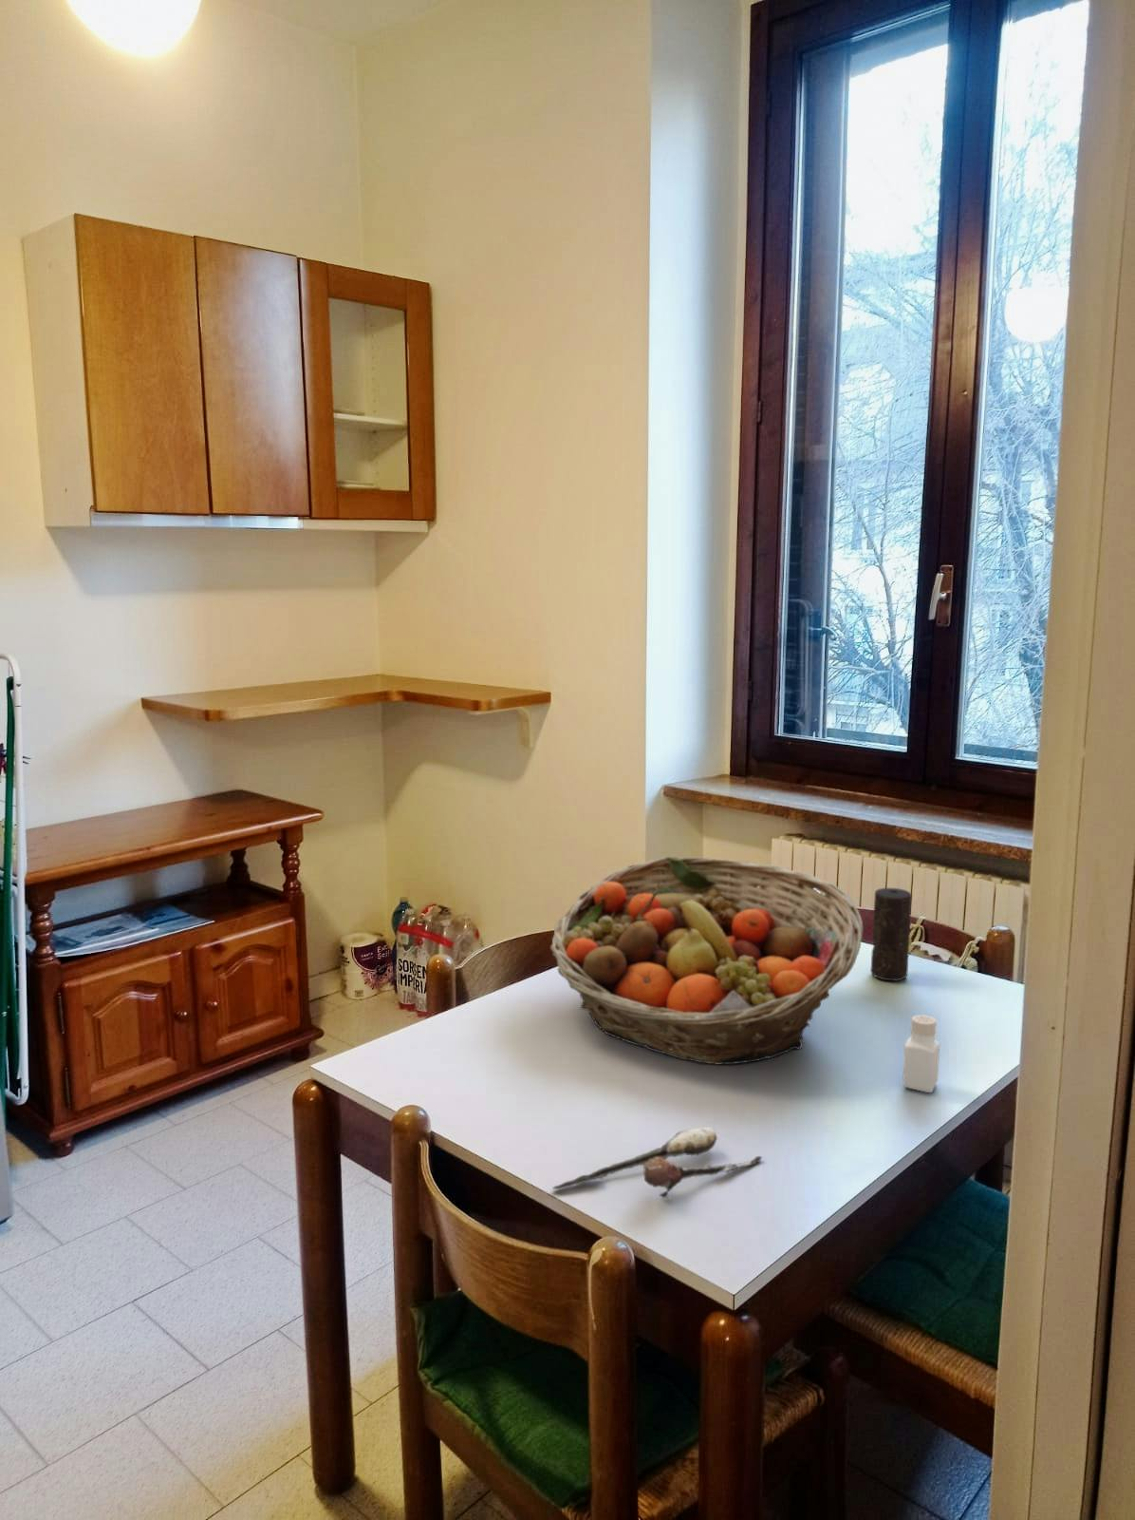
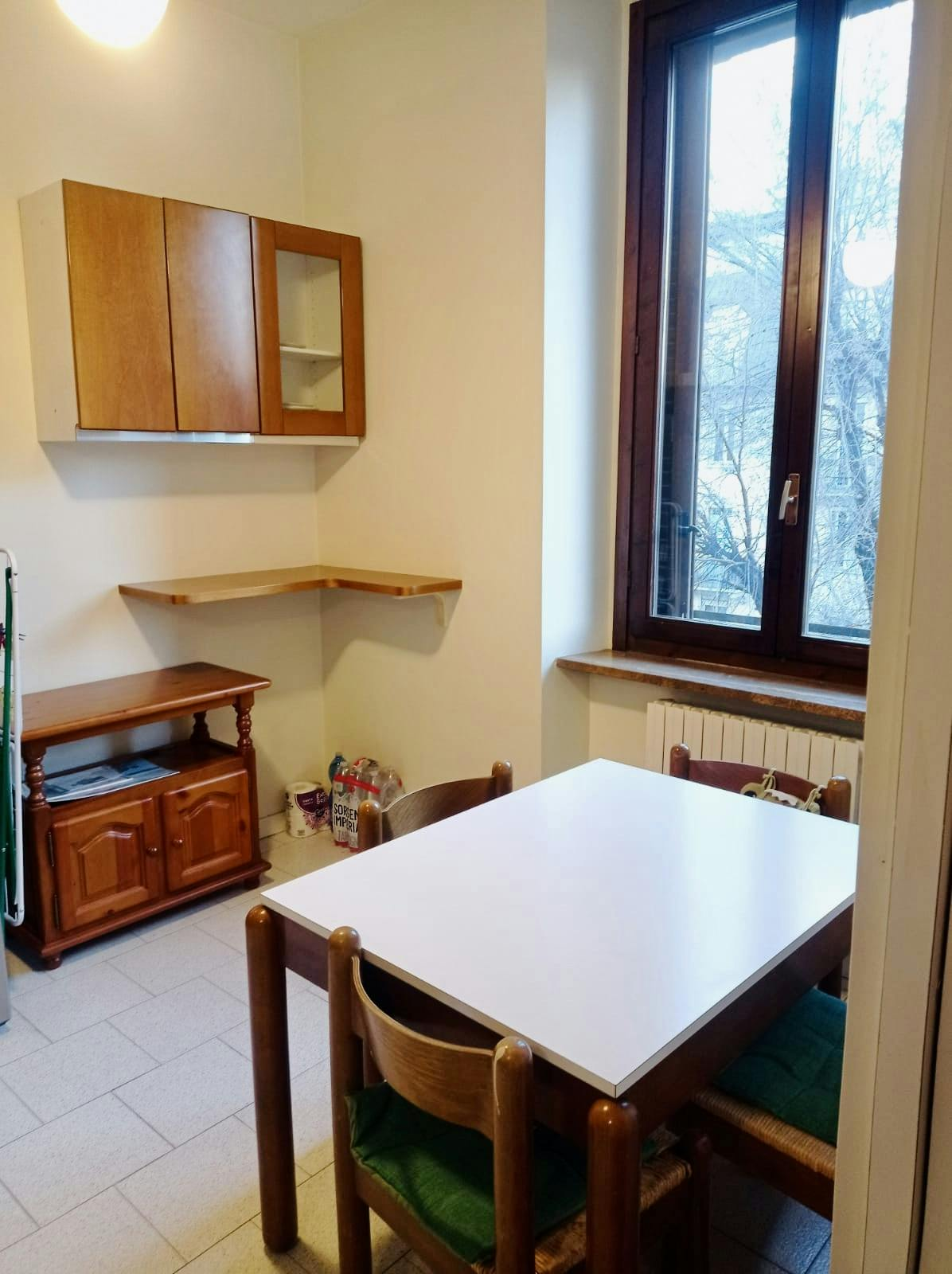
- candle (891, 934)
- pepper shaker (922, 1052)
- spoon (658, 1157)
- fruit basket (700, 953)
